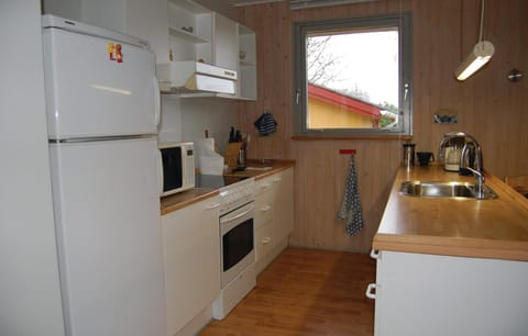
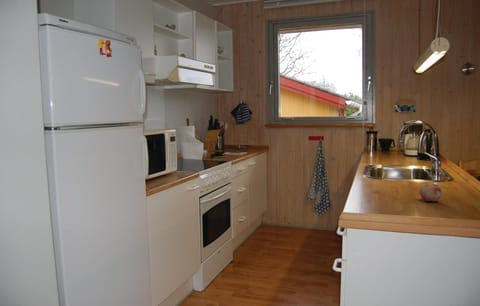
+ fruit (430, 192)
